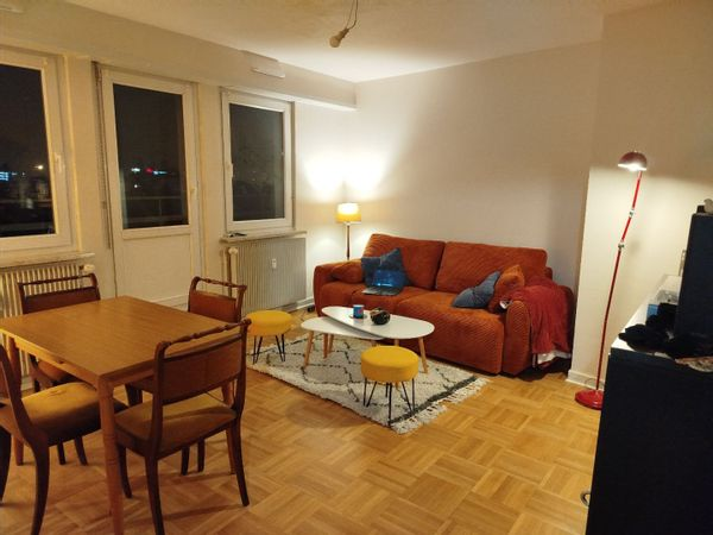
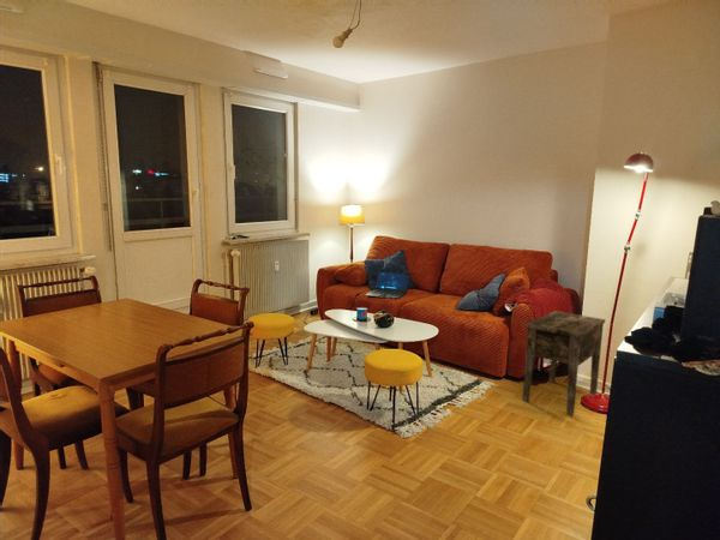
+ side table (563, 359)
